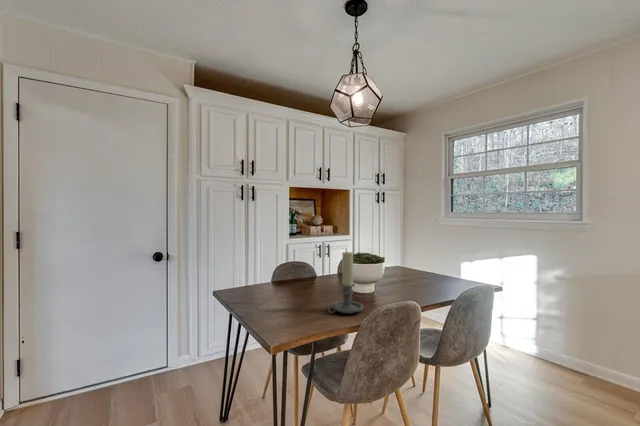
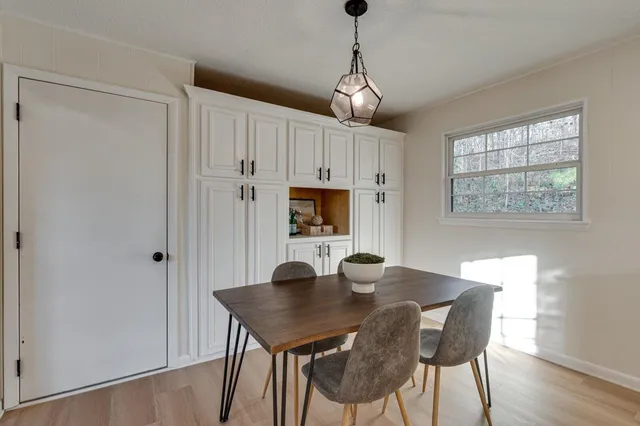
- candle holder (344, 281)
